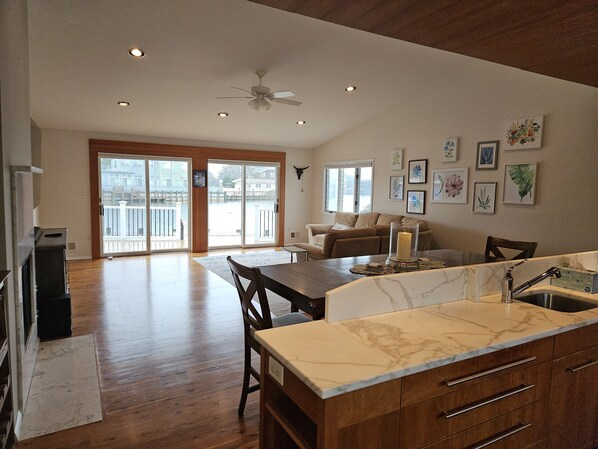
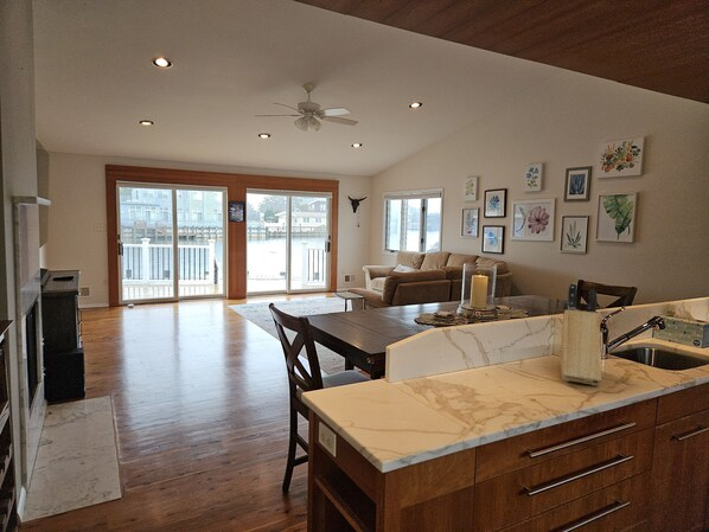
+ knife block (580, 328)
